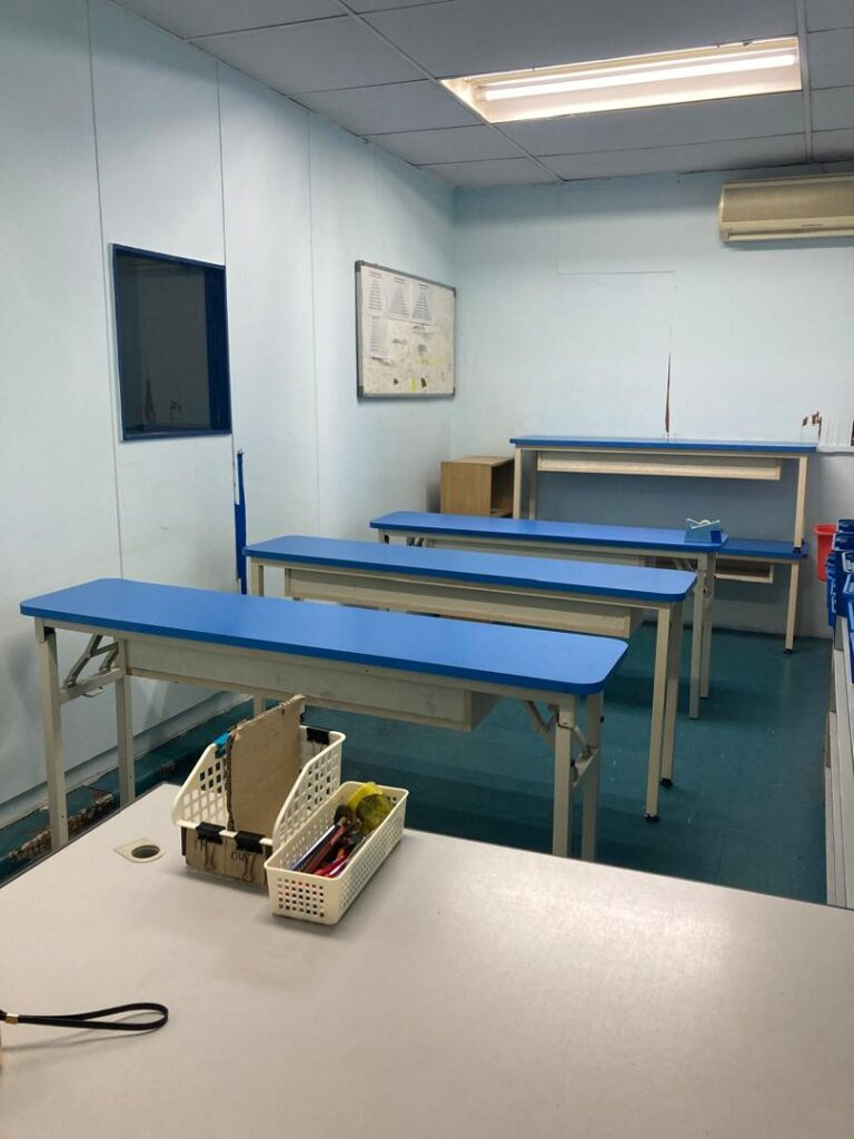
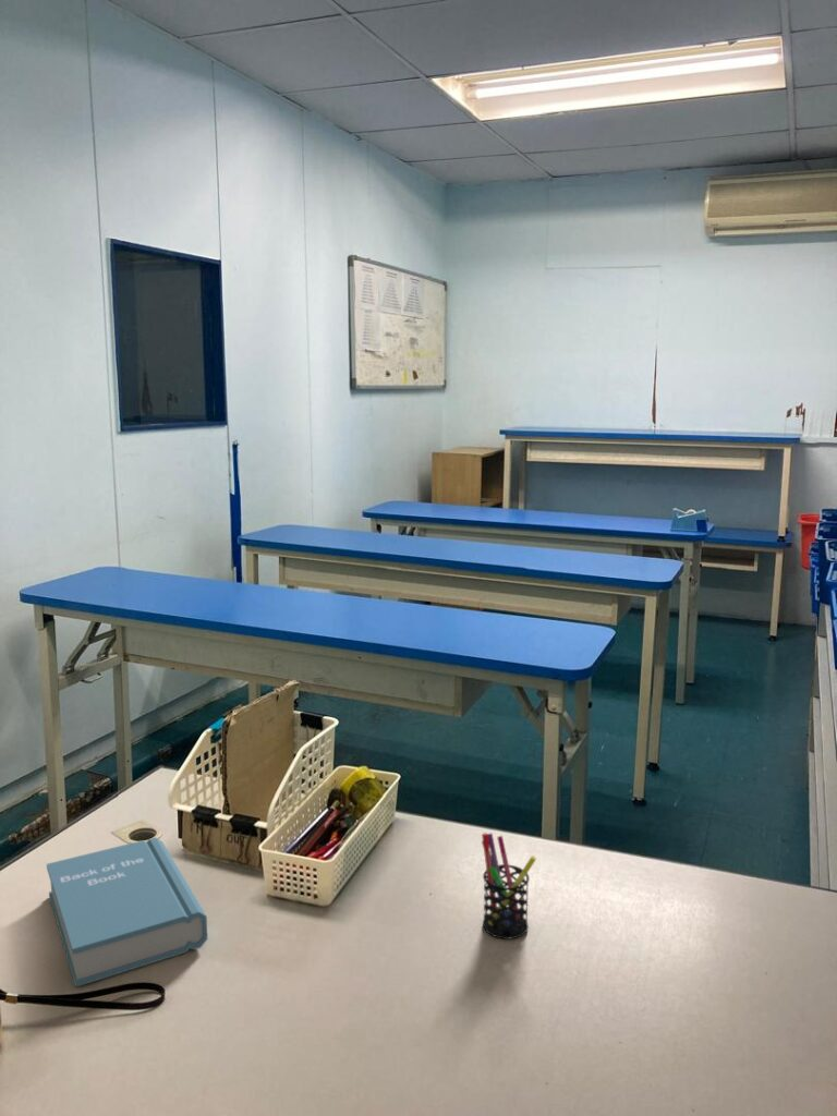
+ pen holder (501, 884)
+ book (123, 902)
